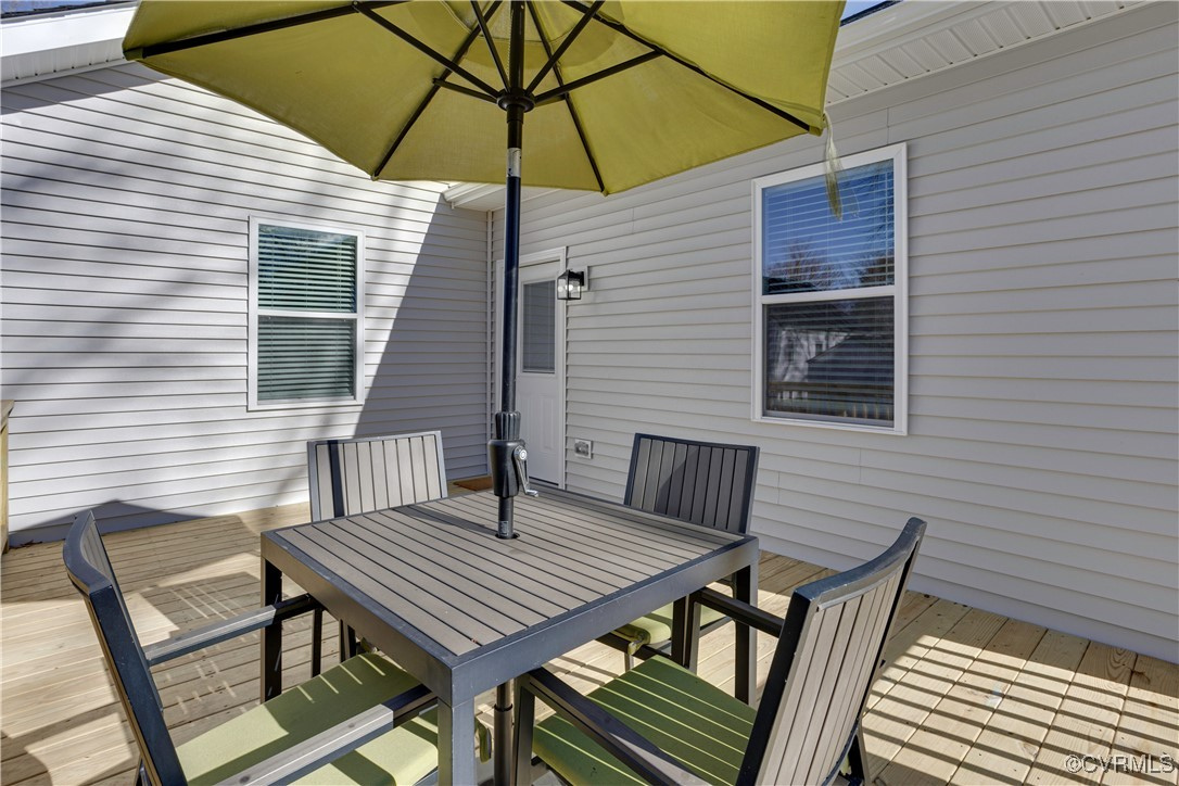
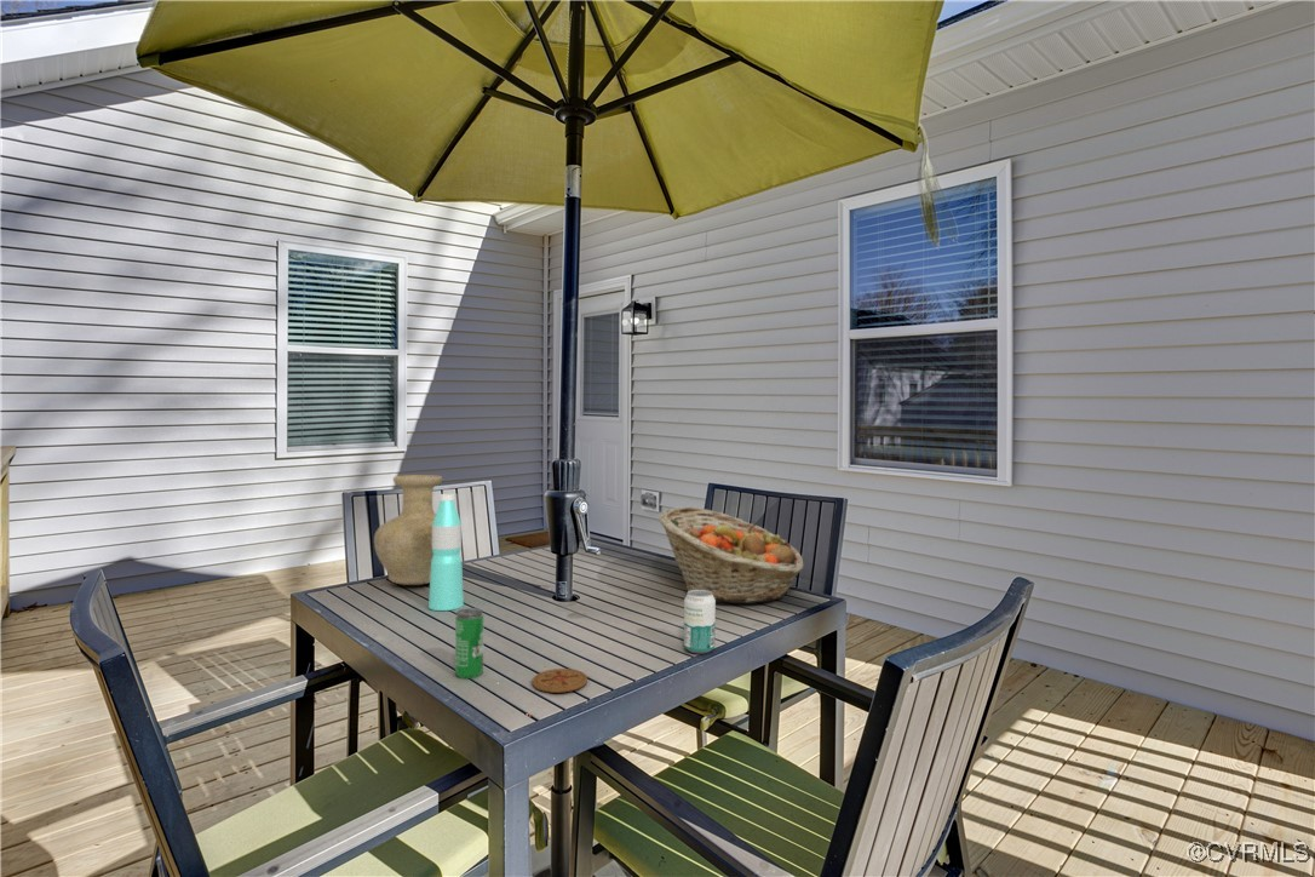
+ water bottle (446, 550)
+ beverage can (699, 620)
+ beverage can (469, 642)
+ fruit basket (730, 550)
+ coaster (559, 680)
+ vase (417, 529)
